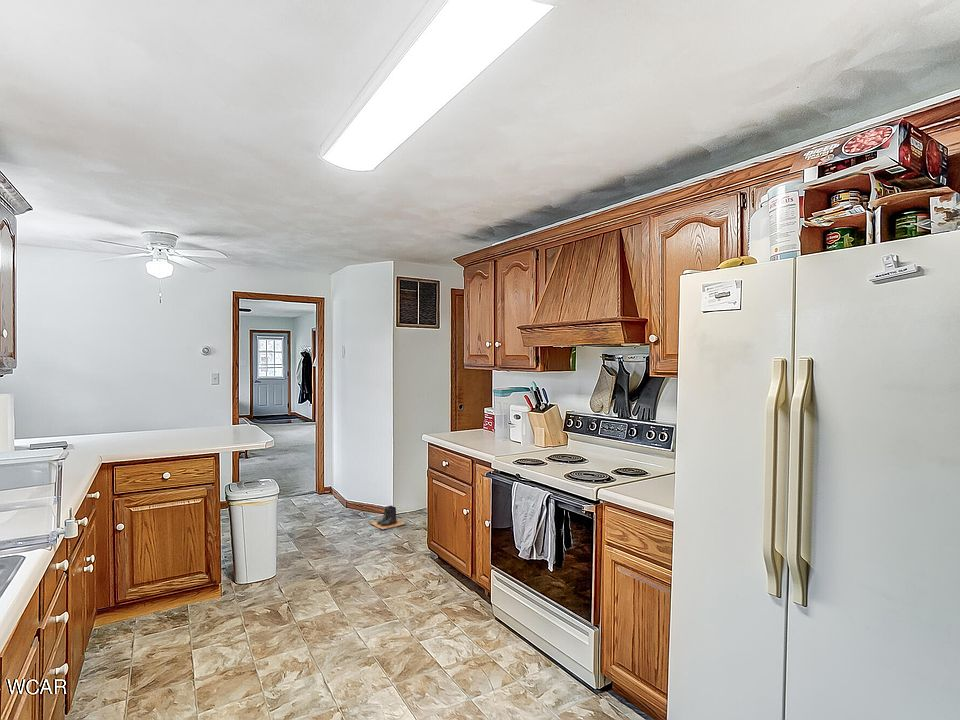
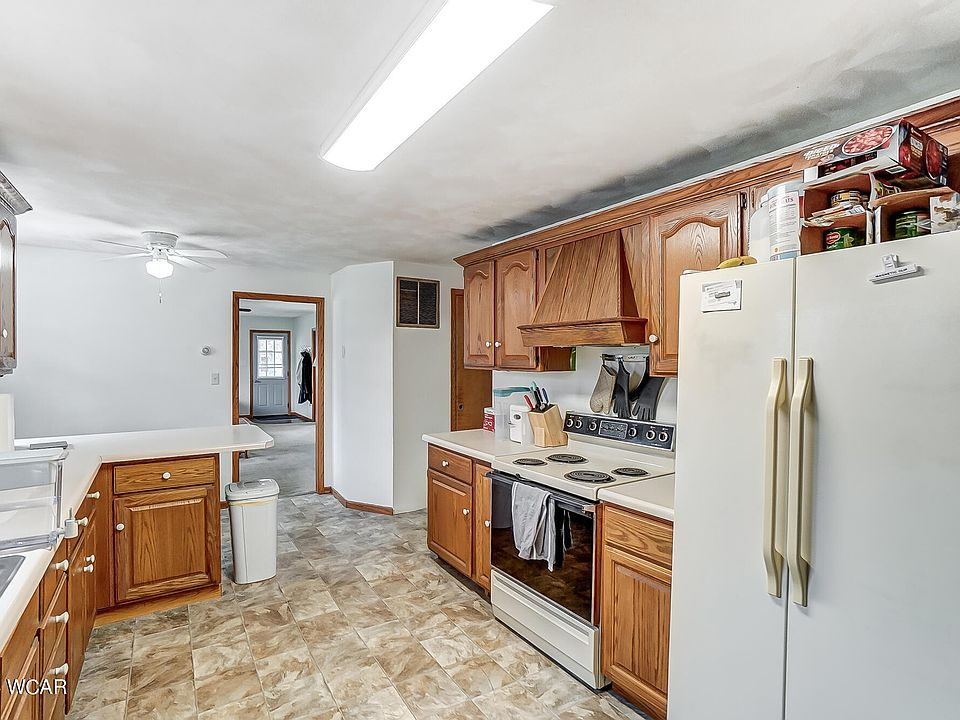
- boots (388, 515)
